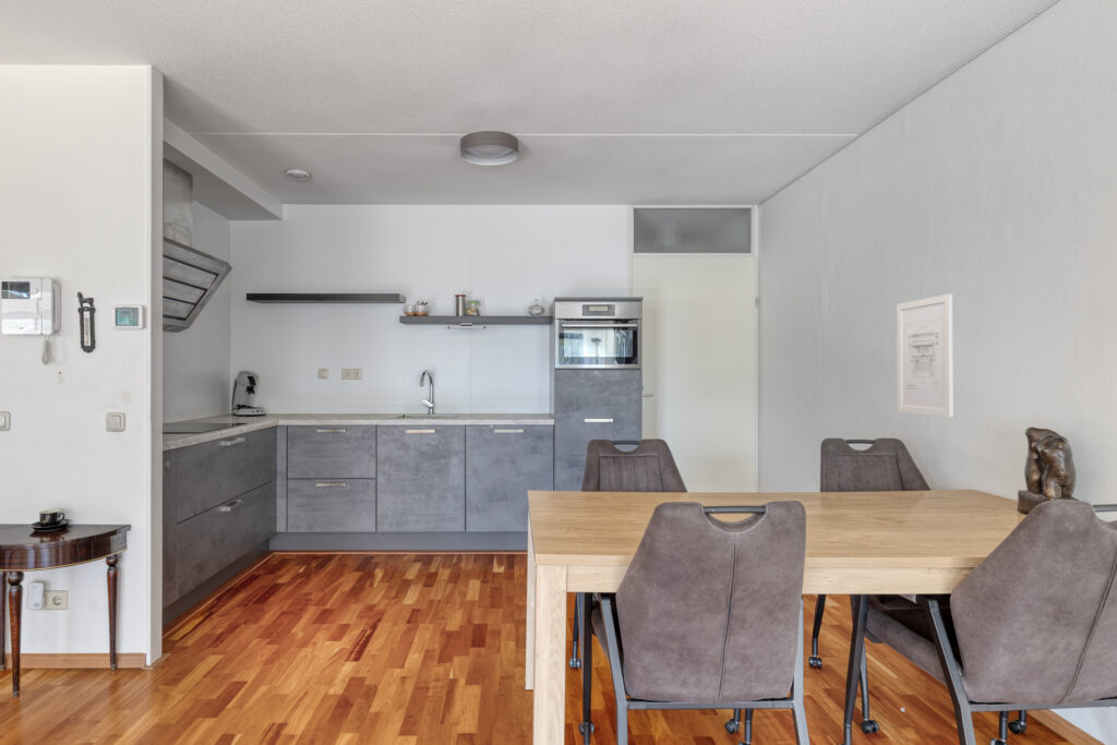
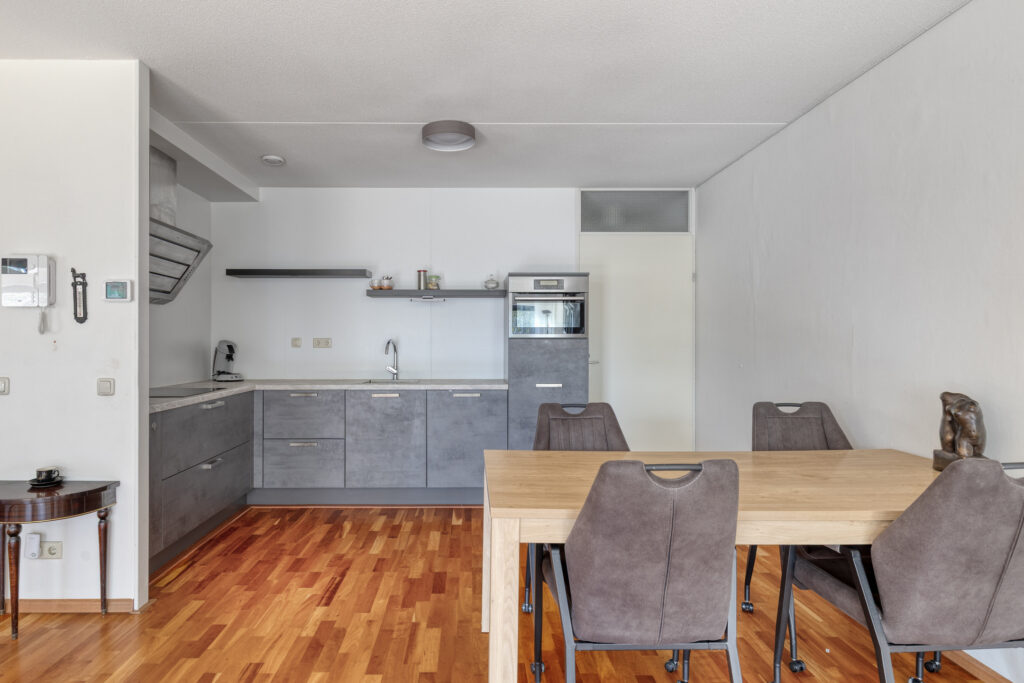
- wall art (923, 357)
